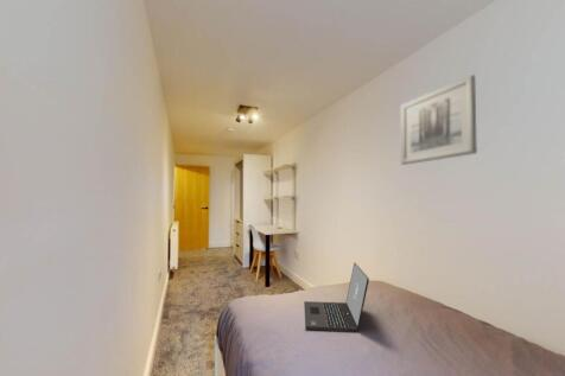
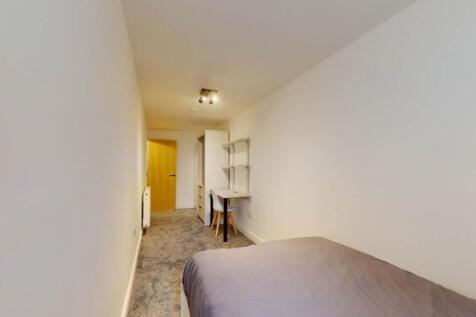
- laptop (332, 302)
- wall art (433, 126)
